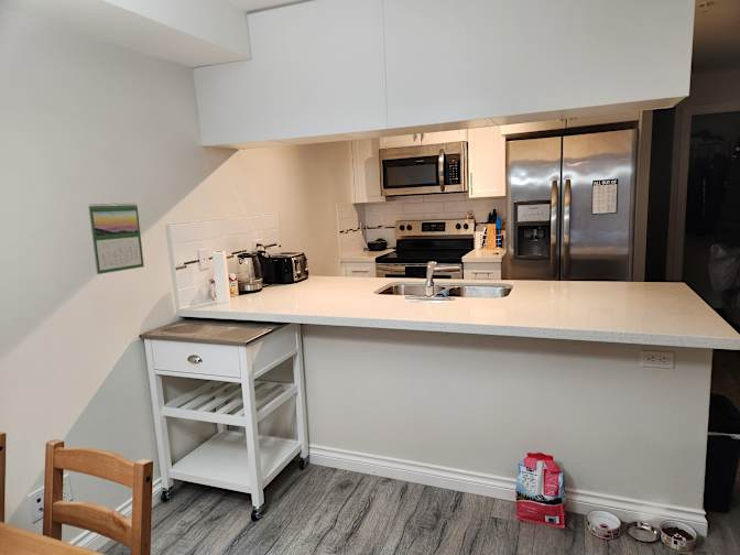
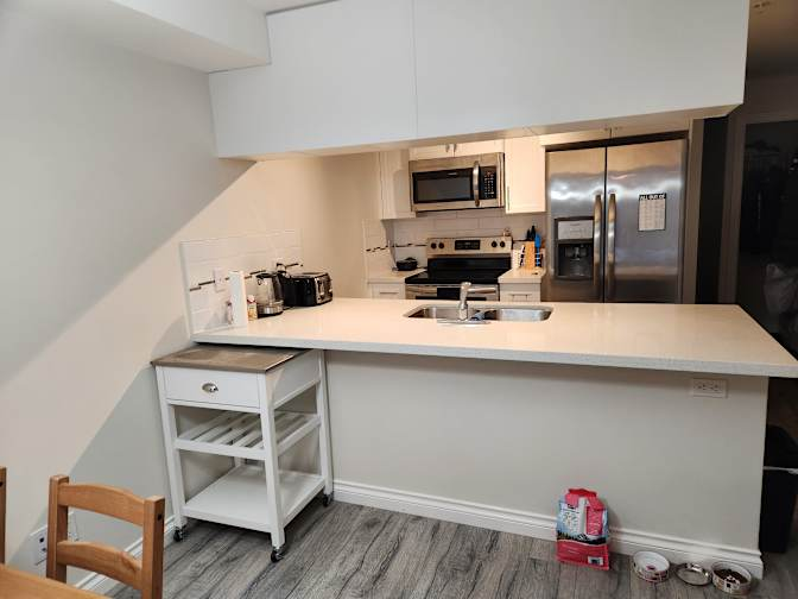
- calendar (117, 236)
